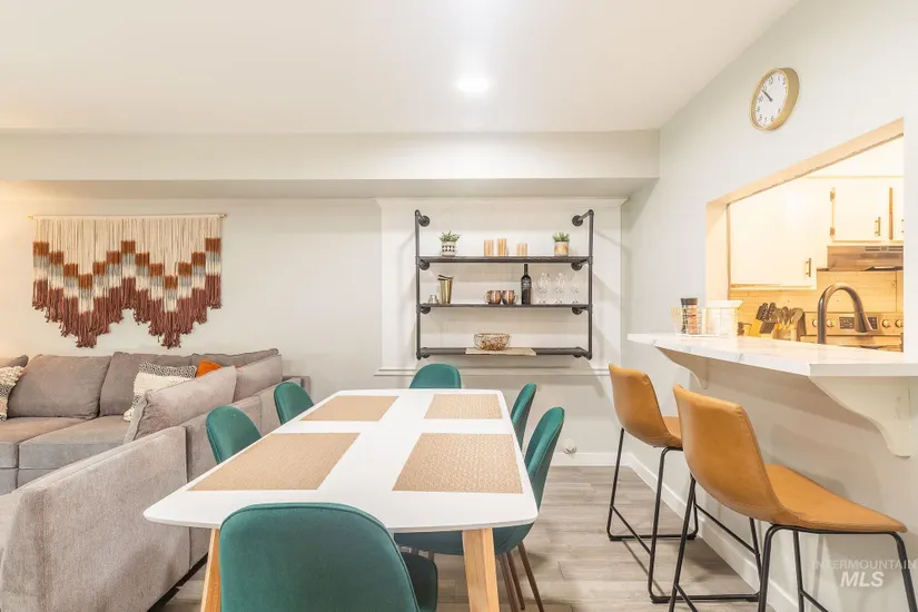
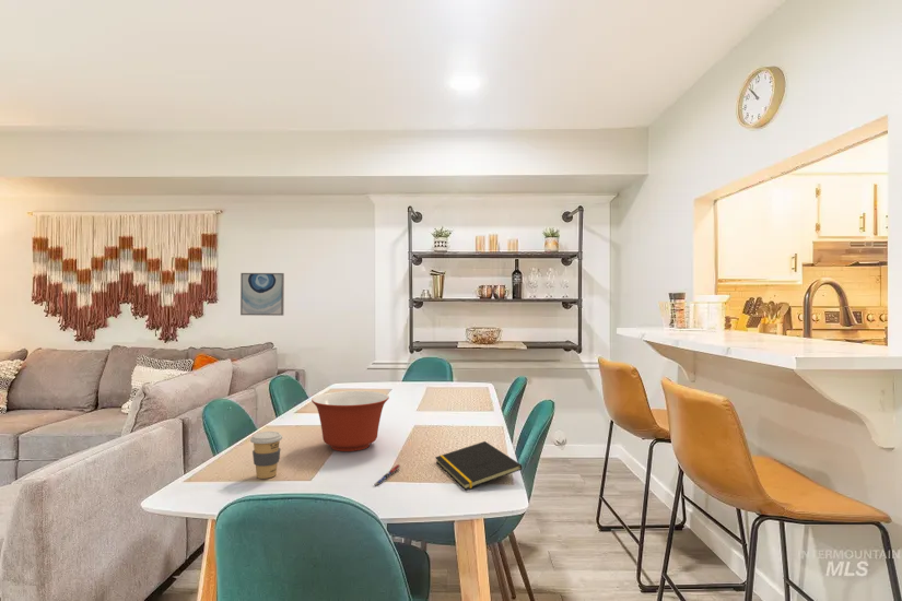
+ wall art (261, 294)
+ notepad (476, 462)
+ coffee cup (266, 455)
+ pen (387, 474)
+ mixing bowl (350, 421)
